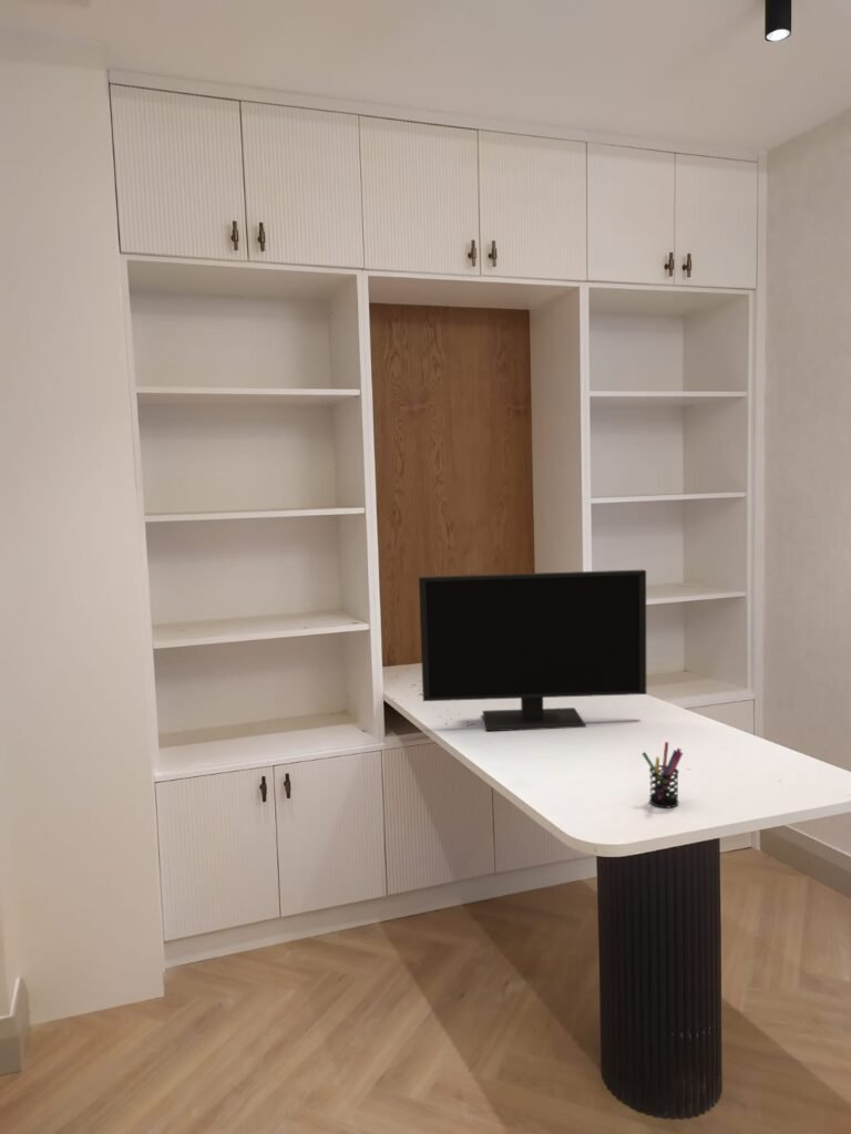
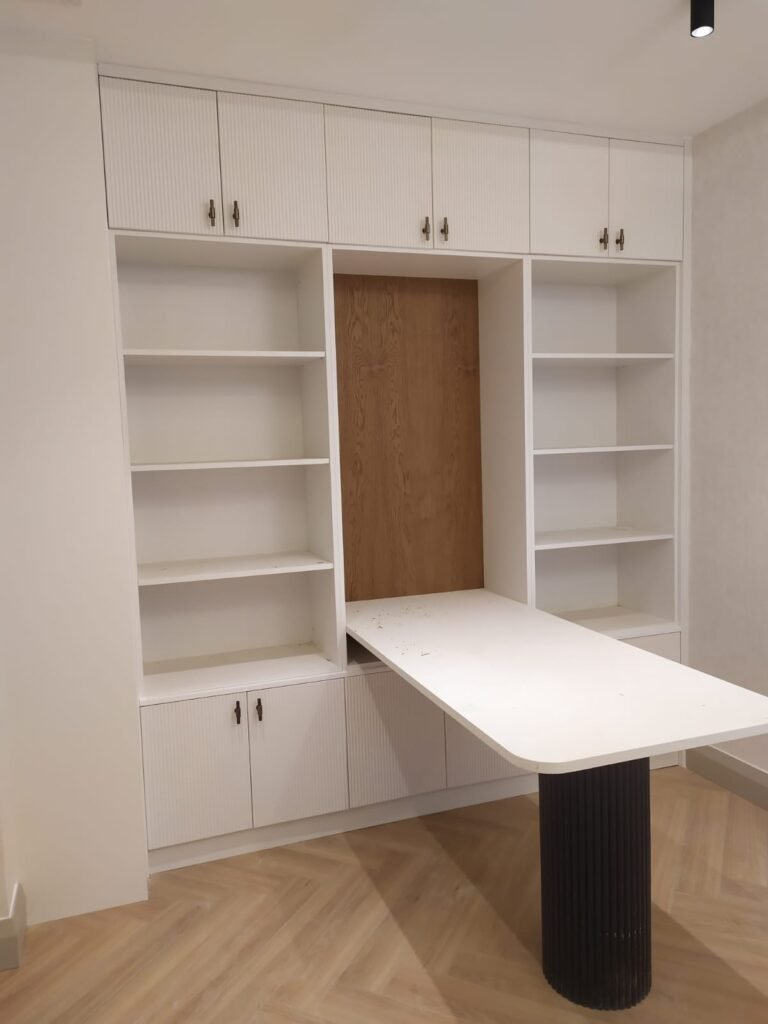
- pen holder (660, 773)
- monitor (531, 647)
